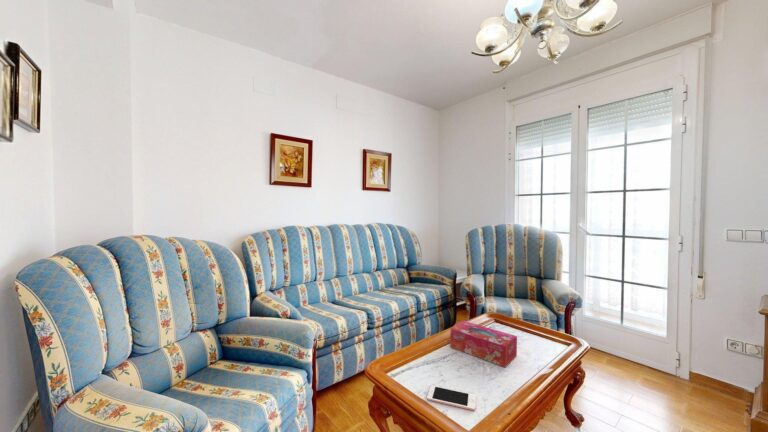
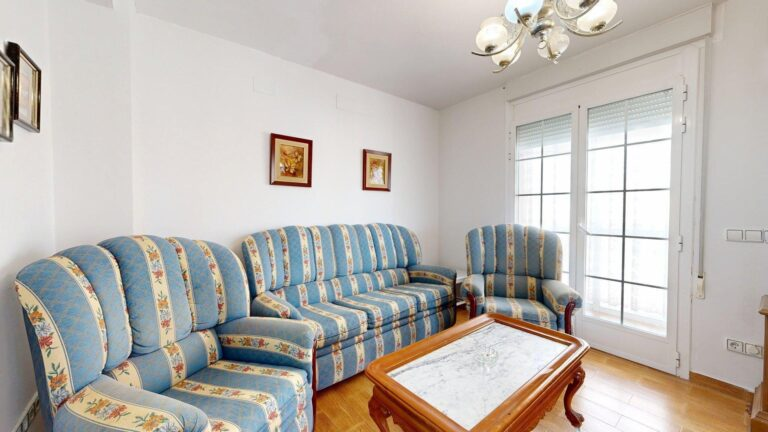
- tissue box (482, 341)
- cell phone (451, 397)
